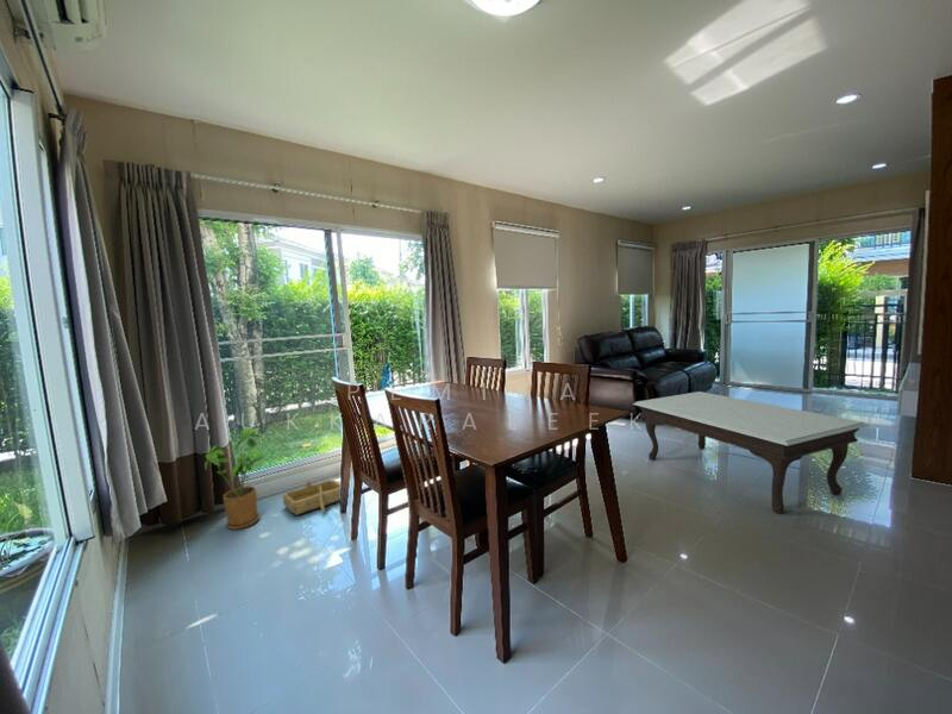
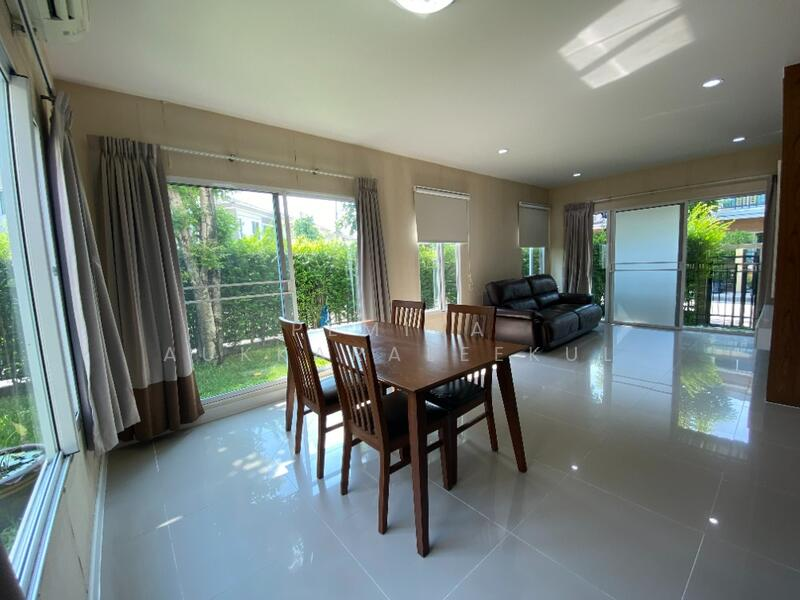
- house plant (242, 477)
- coffee table (732, 441)
- wooden boat (313, 493)
